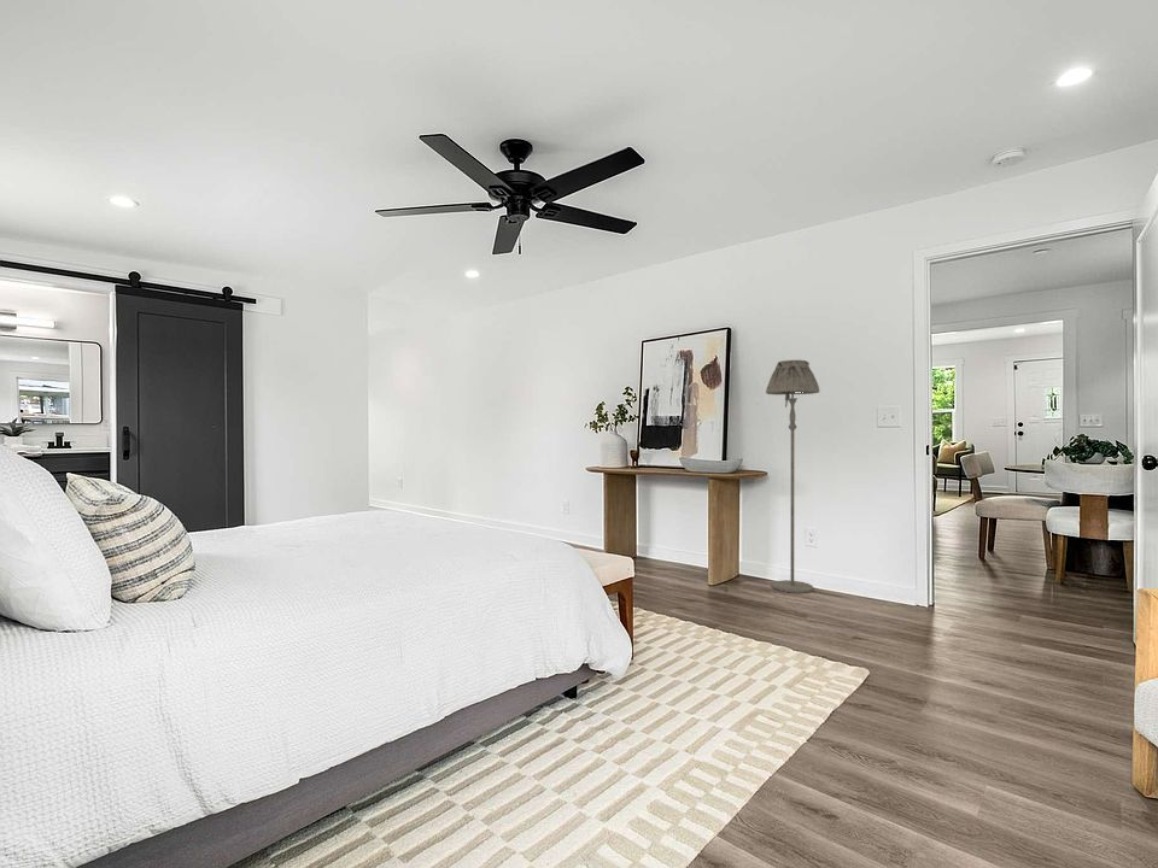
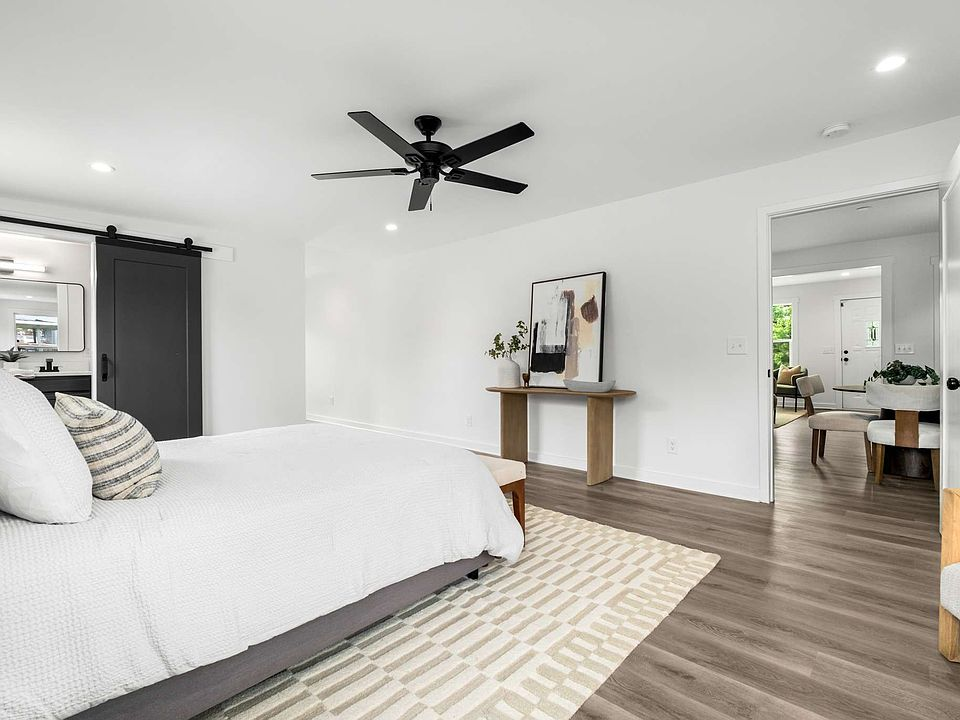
- floor lamp (791, 474)
